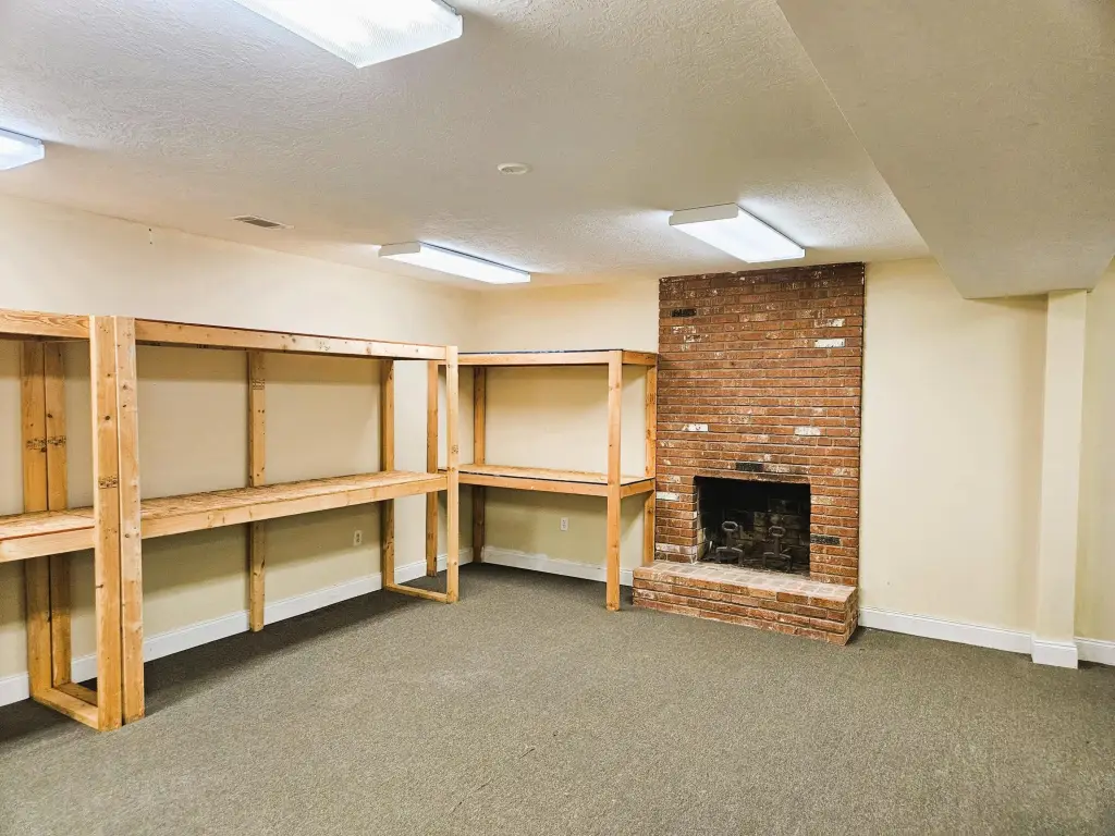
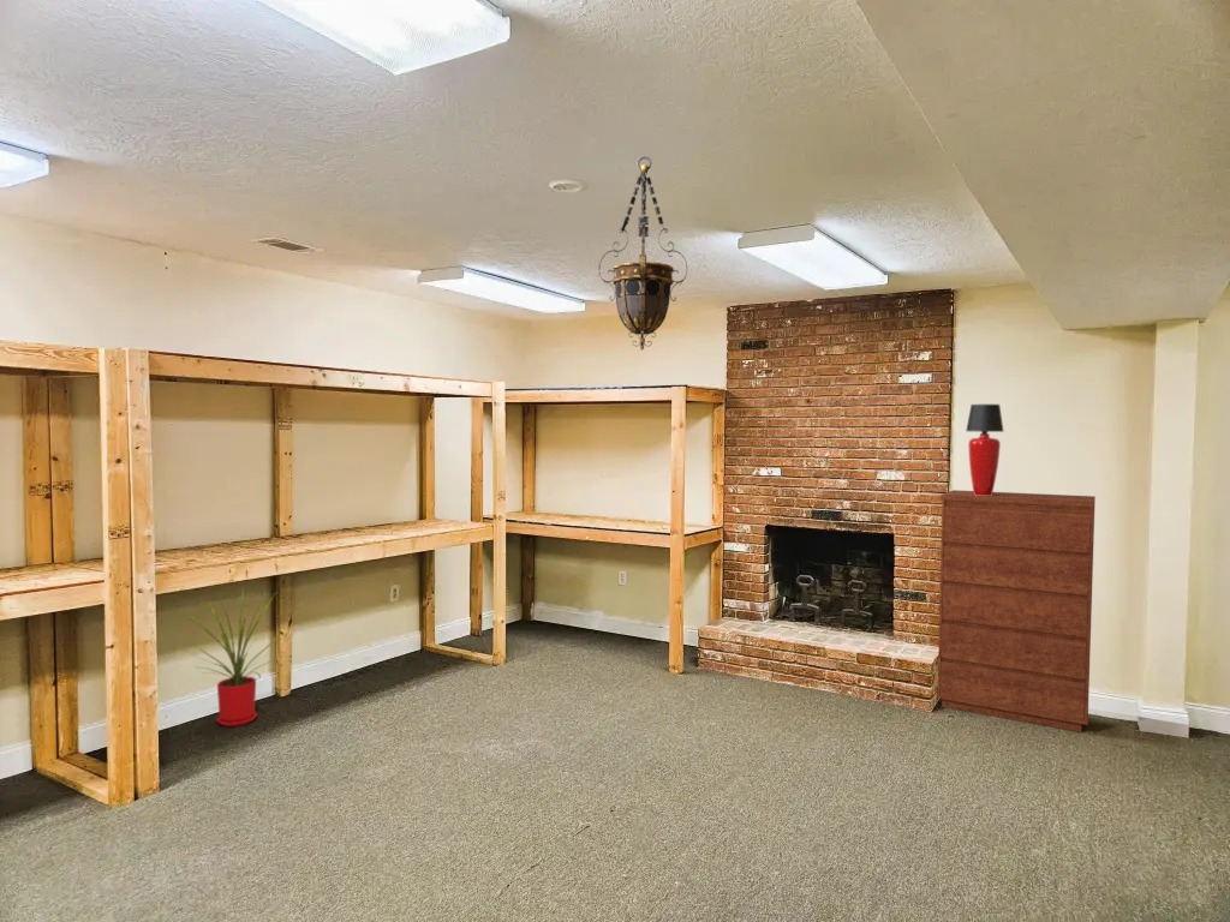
+ house plant (234, 657)
+ dresser (1015, 601)
+ hanging lantern (643, 253)
+ table lamp (984, 449)
